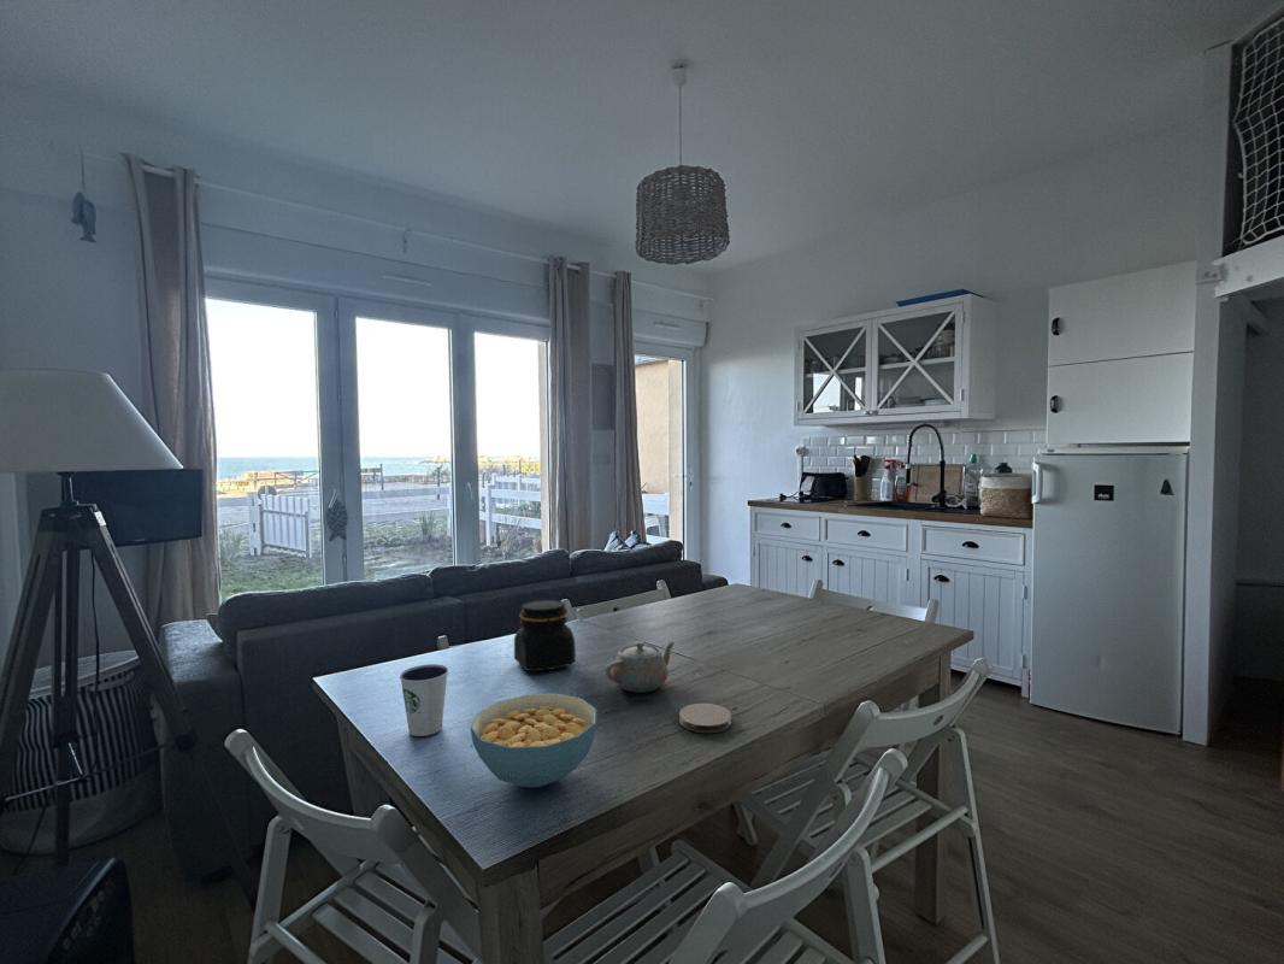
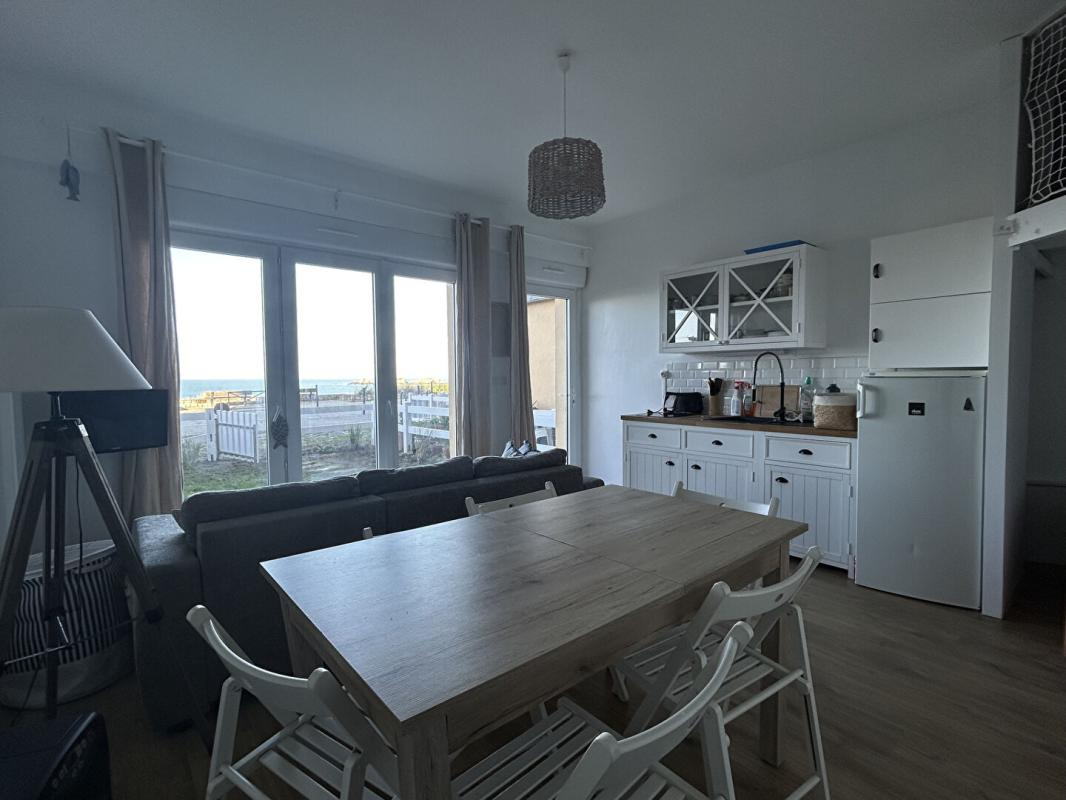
- dixie cup (424, 700)
- coaster (705, 717)
- jar (544, 634)
- teapot (642, 663)
- cereal bowl (536, 747)
